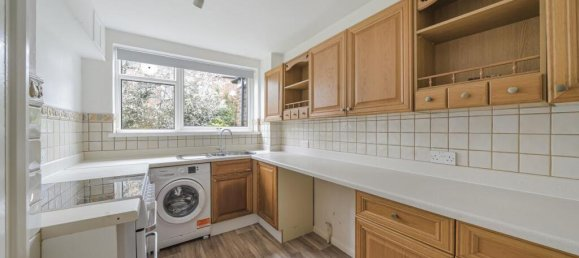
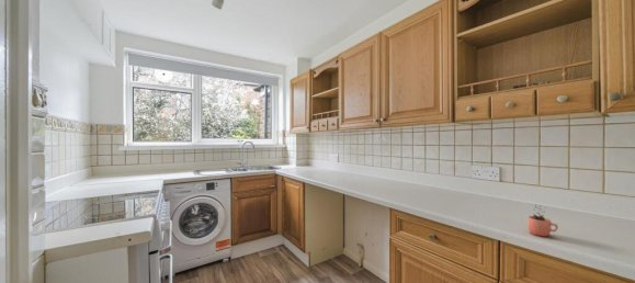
+ cocoa (542, 219)
